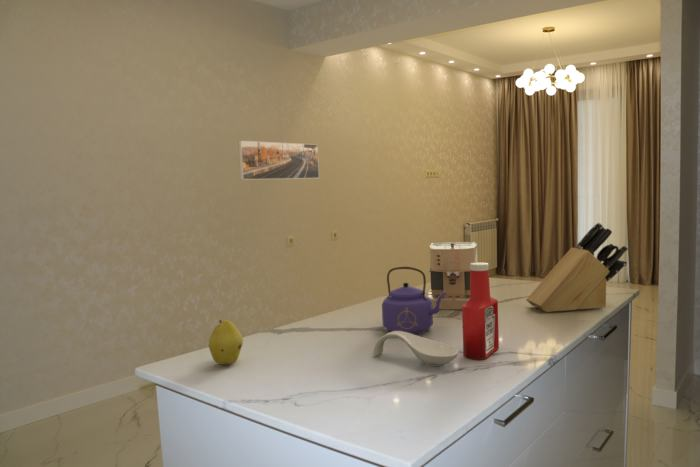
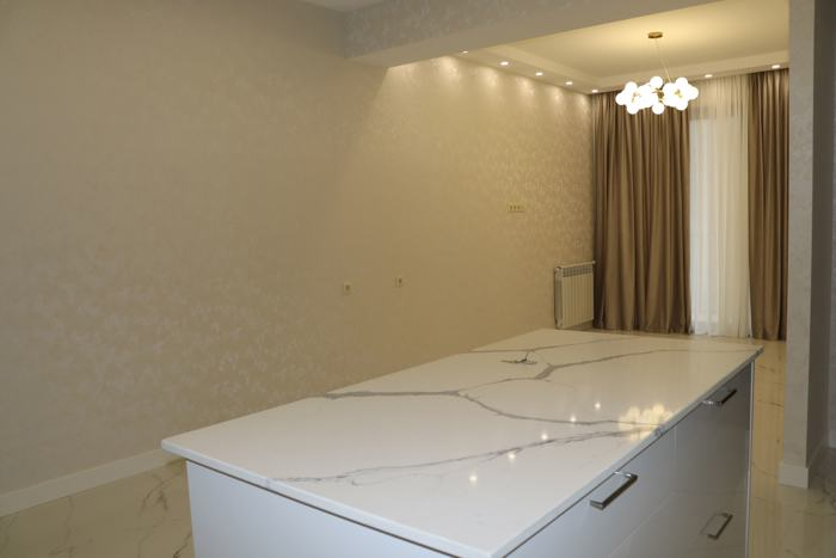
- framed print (281, 160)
- fruit (225, 341)
- knife block (577, 266)
- kettle (414, 299)
- soap bottle (480, 308)
- spoon rest (414, 347)
- coffee maker (453, 273)
